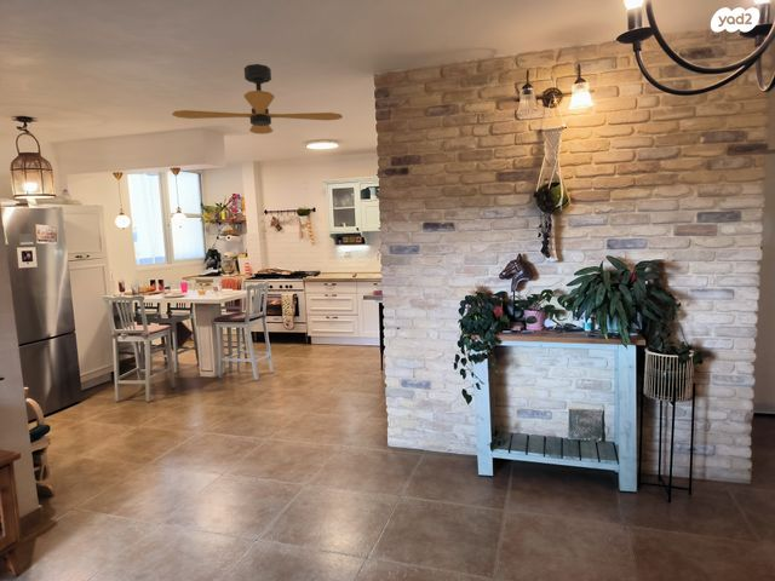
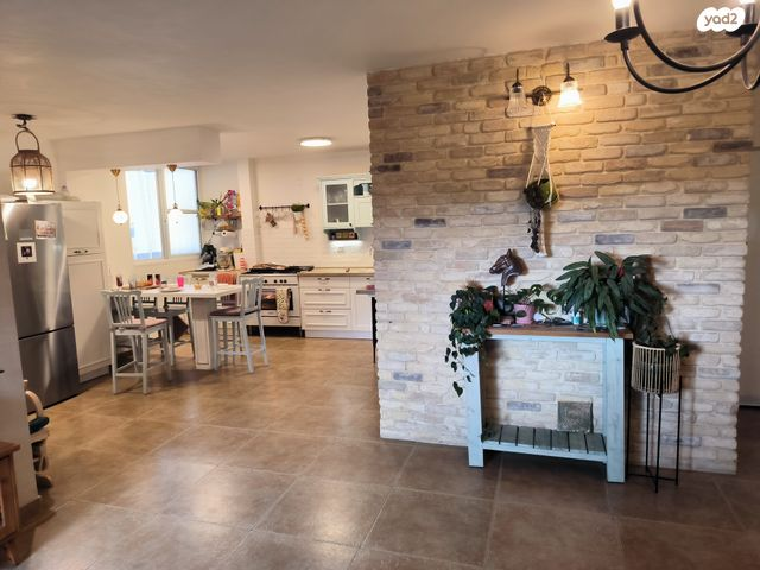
- ceiling fan (259, 96)
